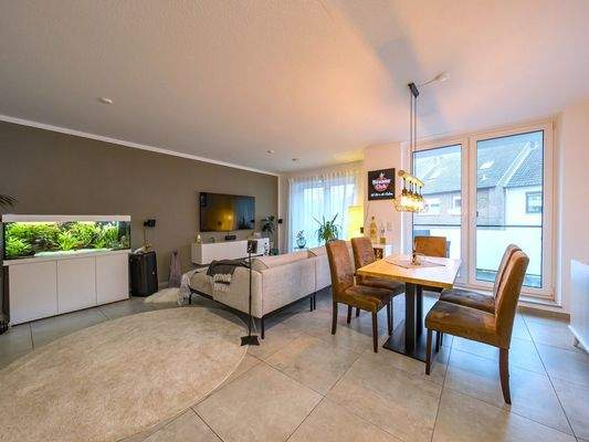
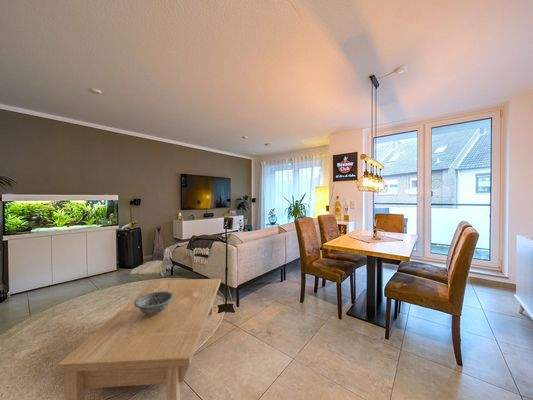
+ coffee table (167, 327)
+ decorative bowl (154, 304)
